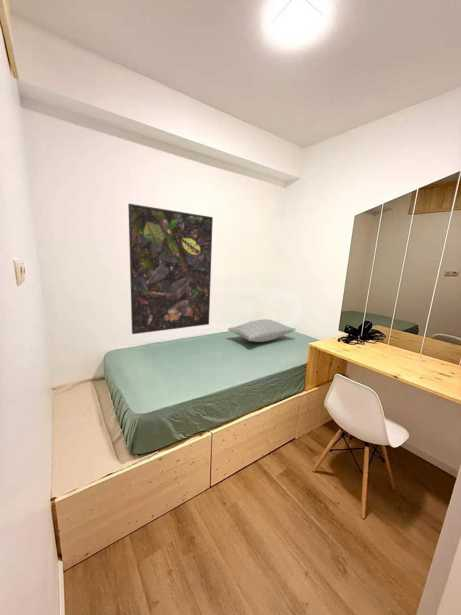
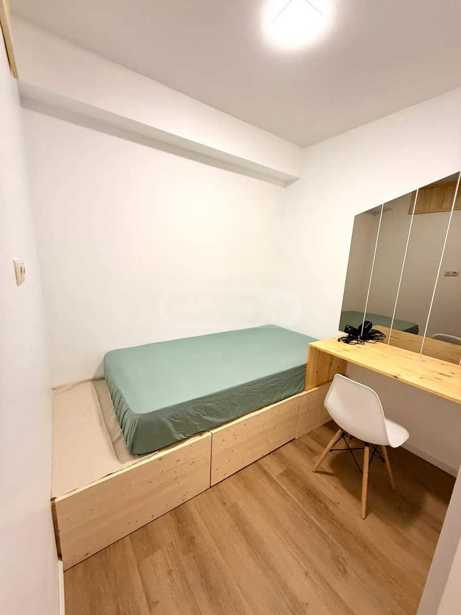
- pillow (262, 330)
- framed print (174, 272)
